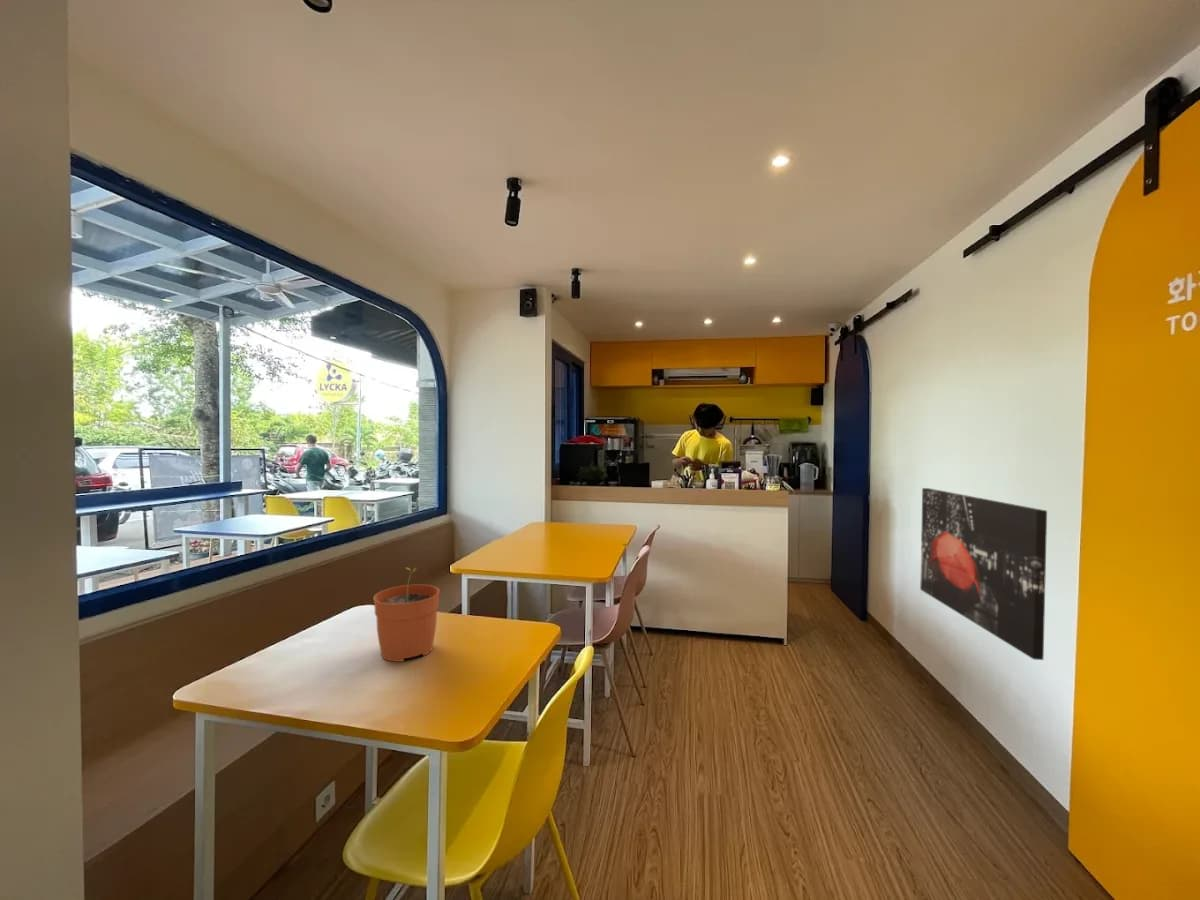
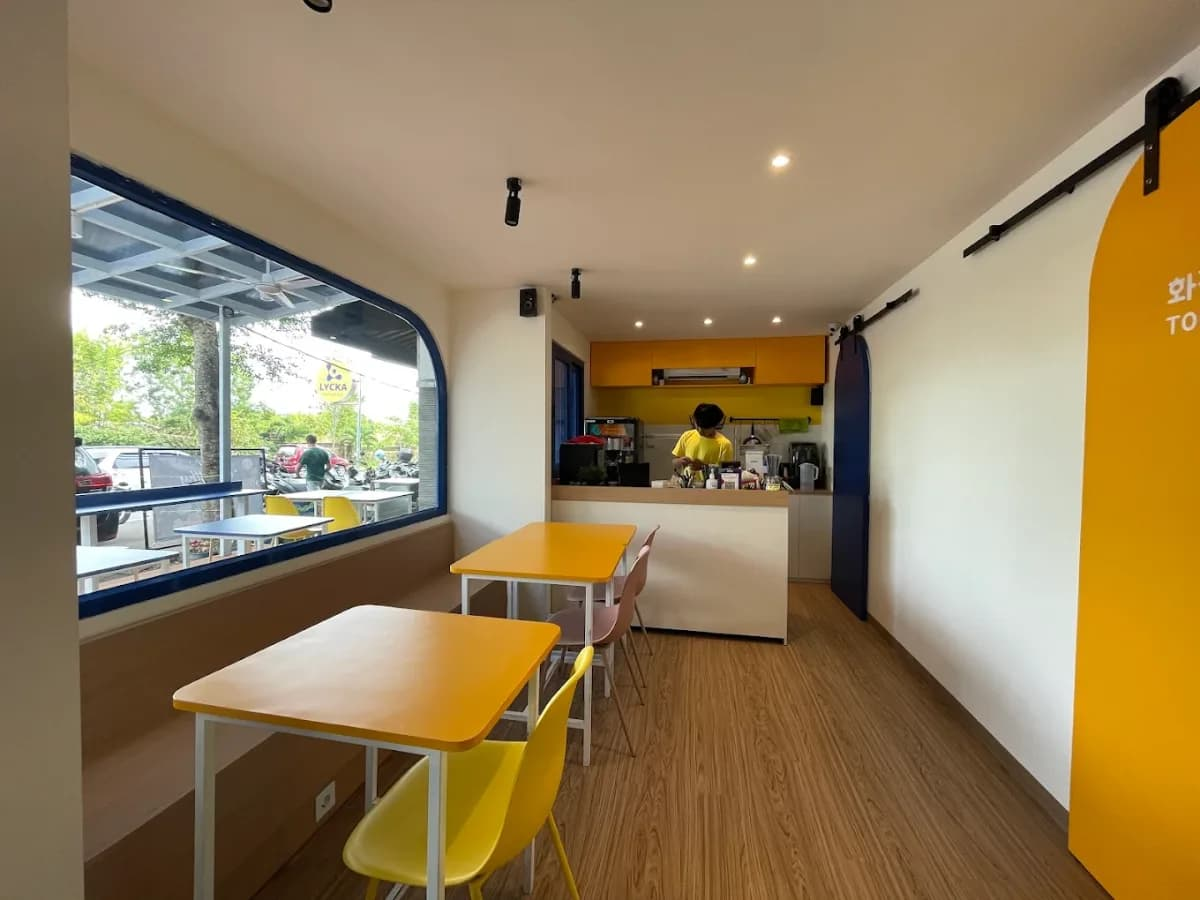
- plant pot (407, 607)
- wall art (971, 557)
